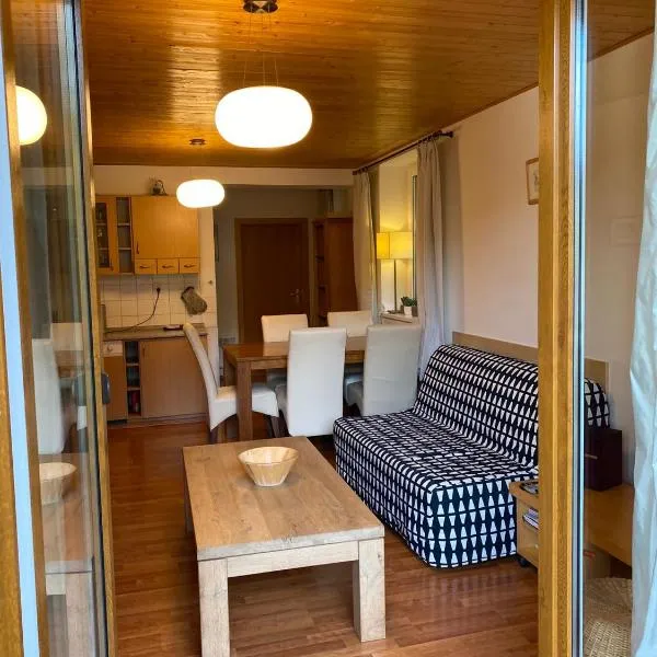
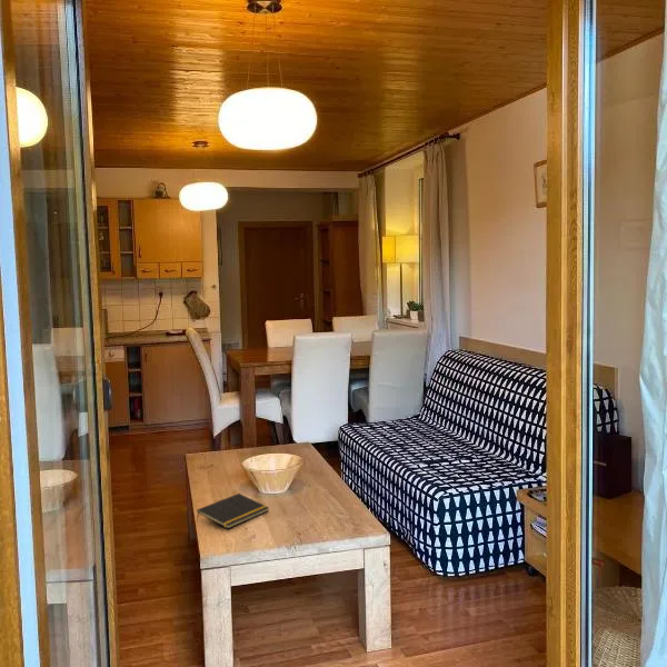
+ notepad (233, 509)
